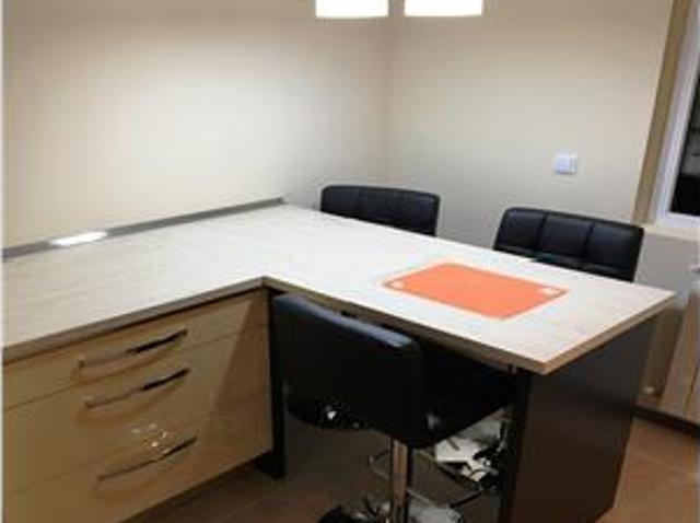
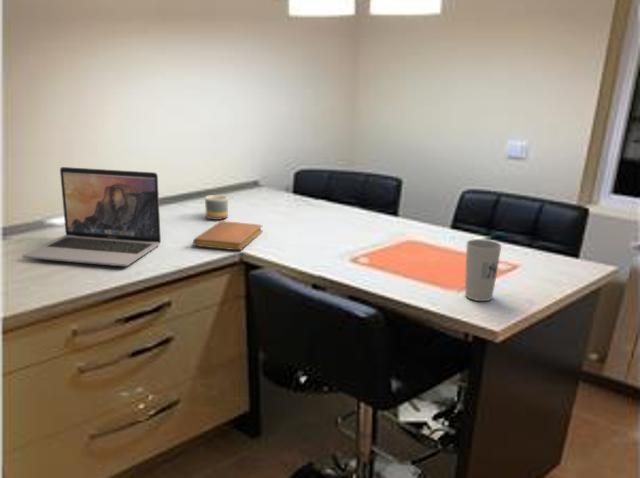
+ mug (218, 206)
+ laptop (91, 214)
+ notebook (229, 234)
+ cup (481, 270)
